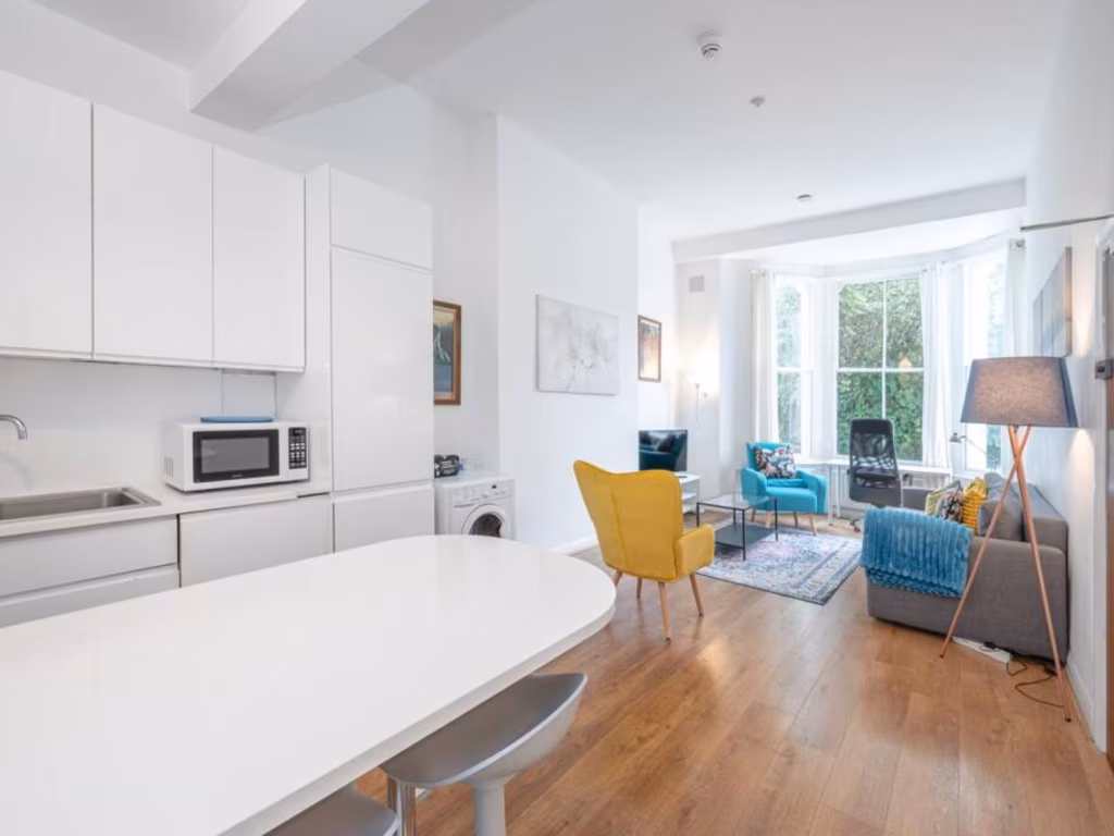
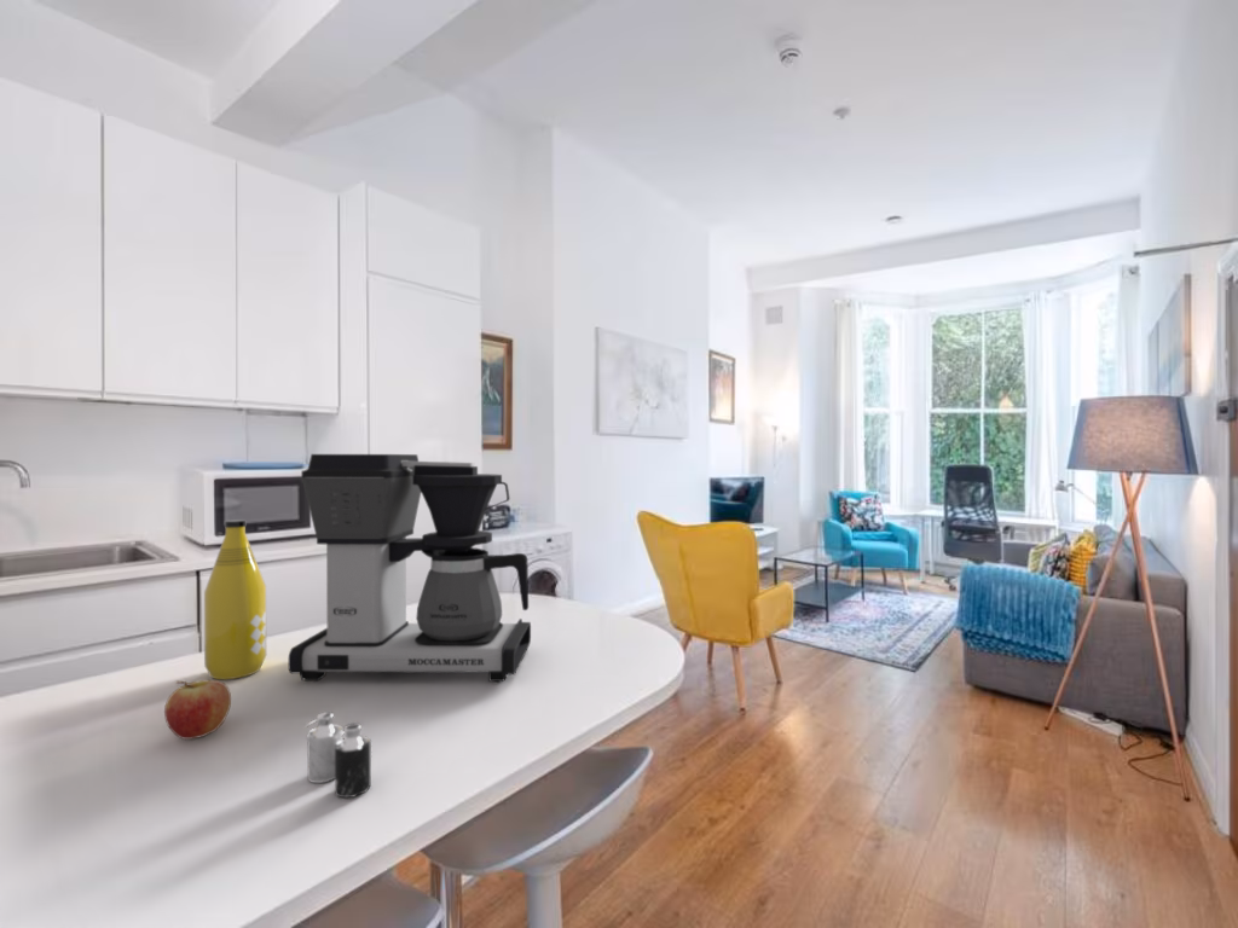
+ coffee maker (426, 555)
+ candle (336, 752)
+ bottle (236, 596)
+ fruit (198, 706)
